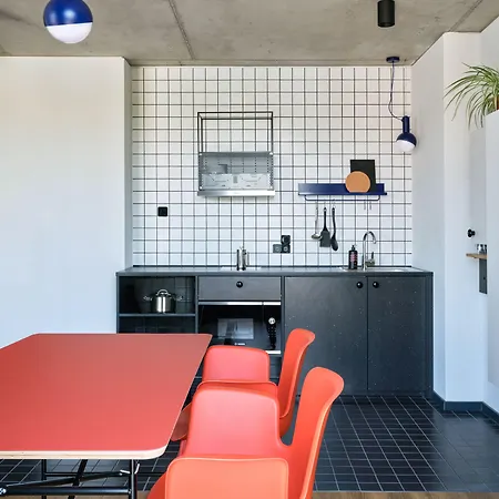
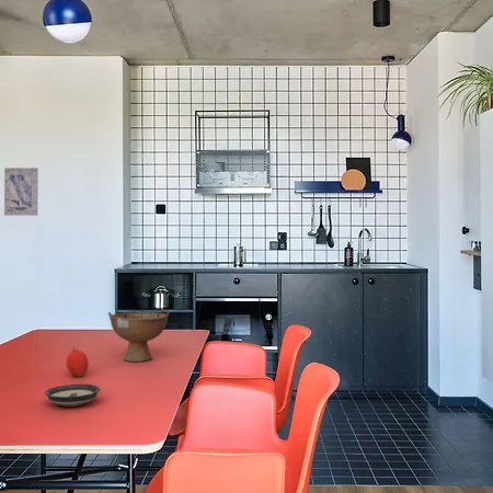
+ wall art (21, 191)
+ saucer (72, 397)
+ fruit (77, 360)
+ bowl (138, 335)
